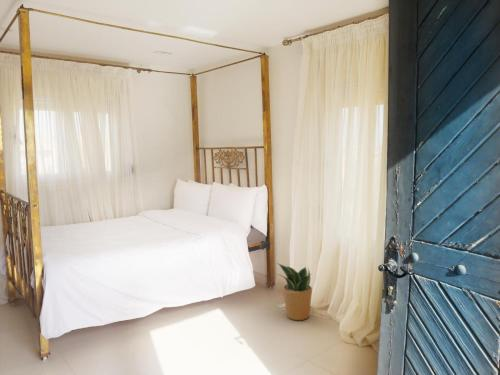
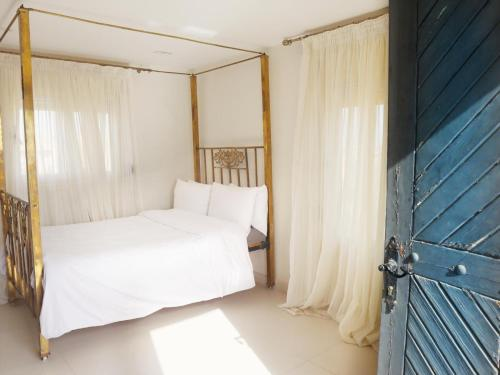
- potted plant (295, 292)
